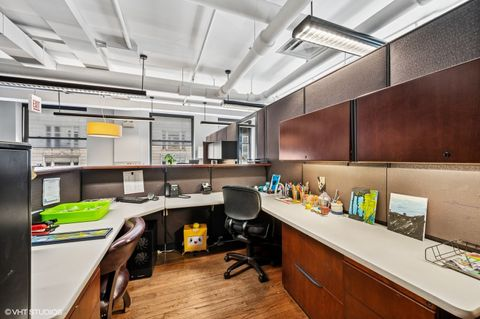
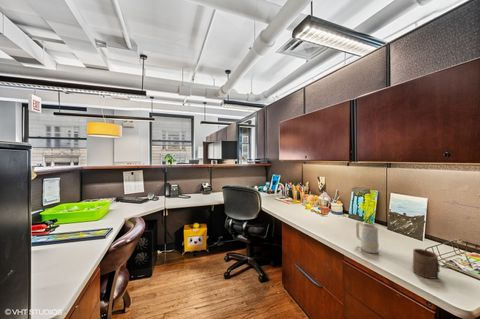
+ mug (366, 236)
+ cup (425, 263)
